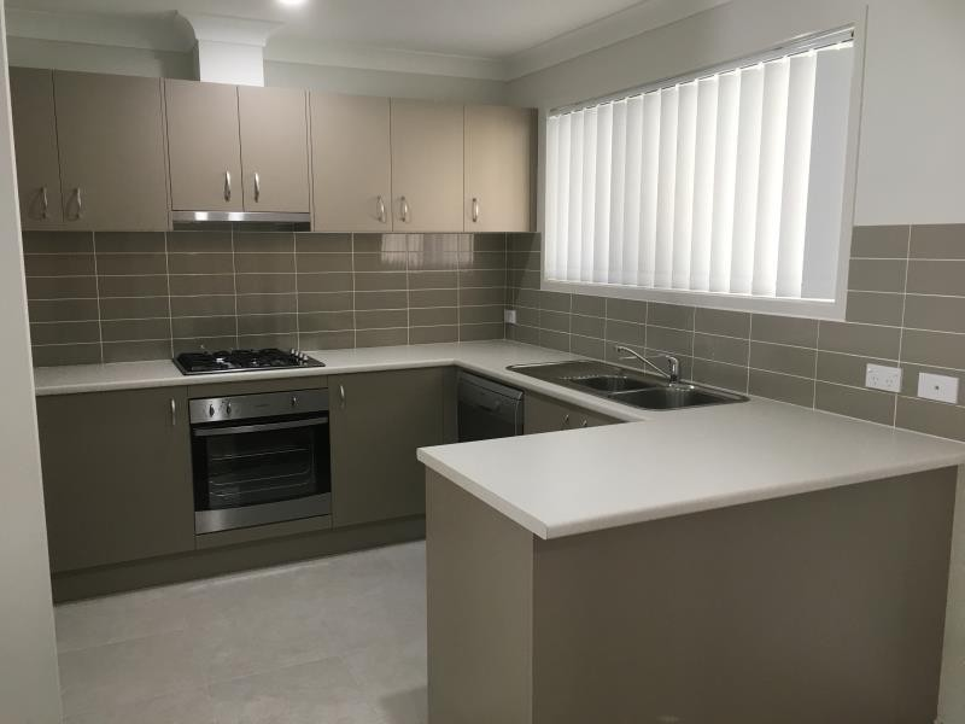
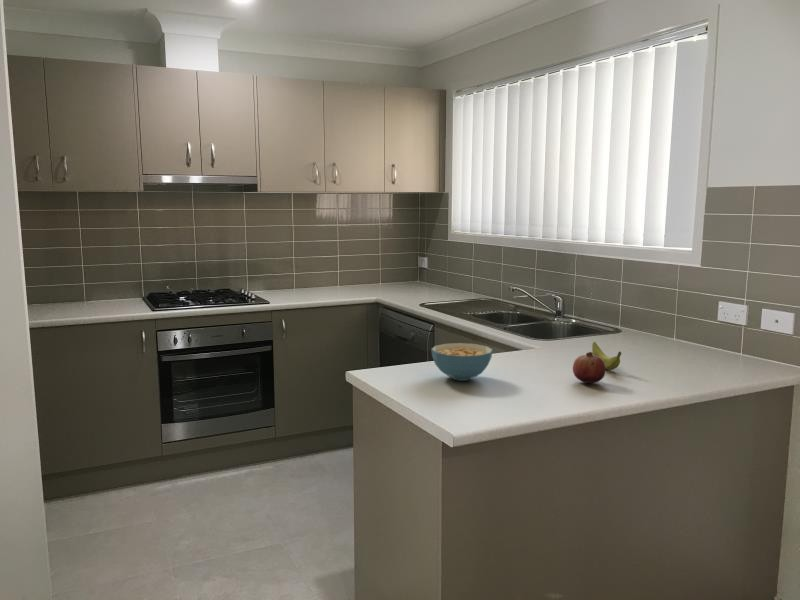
+ banana (606, 357)
+ fruit (589, 367)
+ cereal bowl (461, 363)
